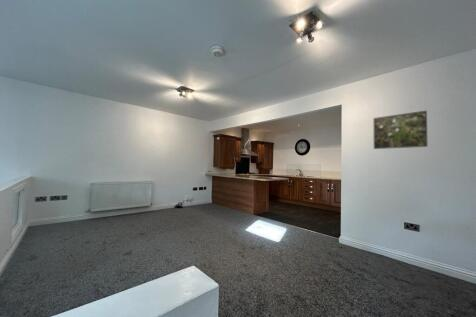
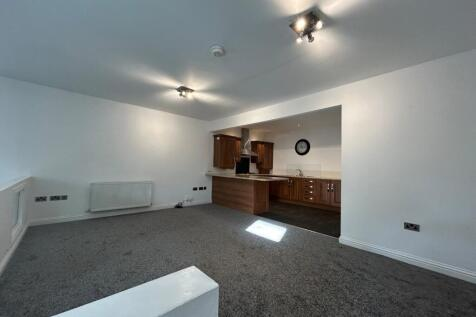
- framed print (398, 131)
